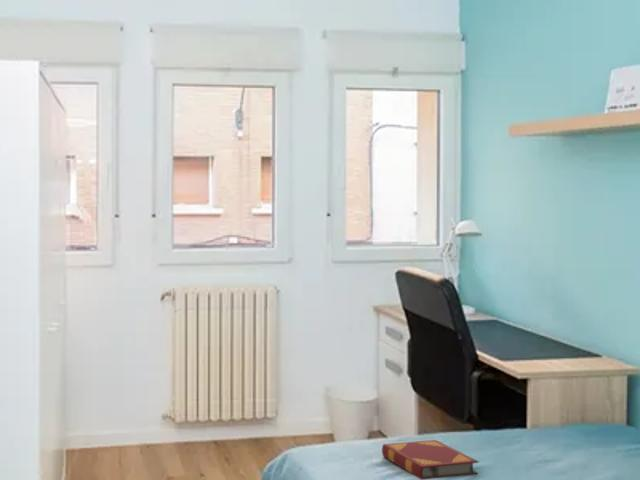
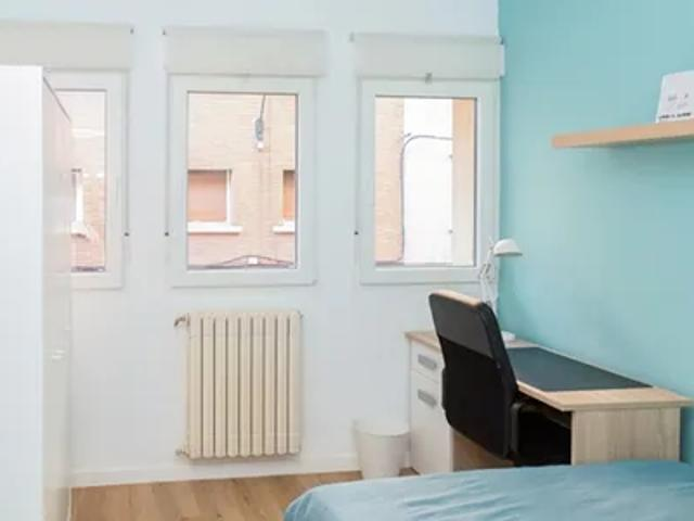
- hardback book (428, 458)
